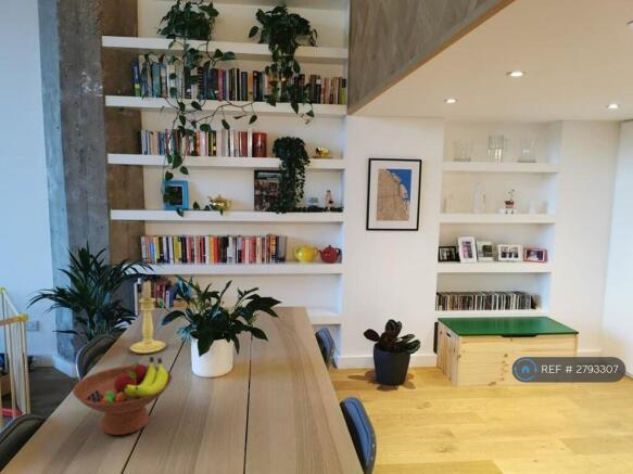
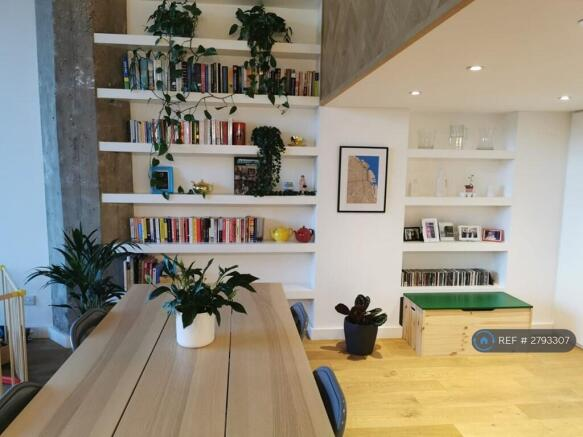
- fruit bowl (124, 395)
- candle holder (147, 313)
